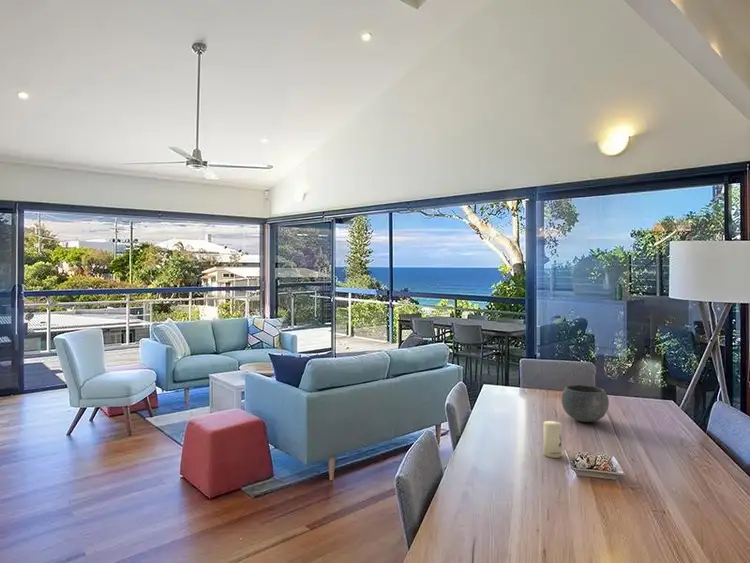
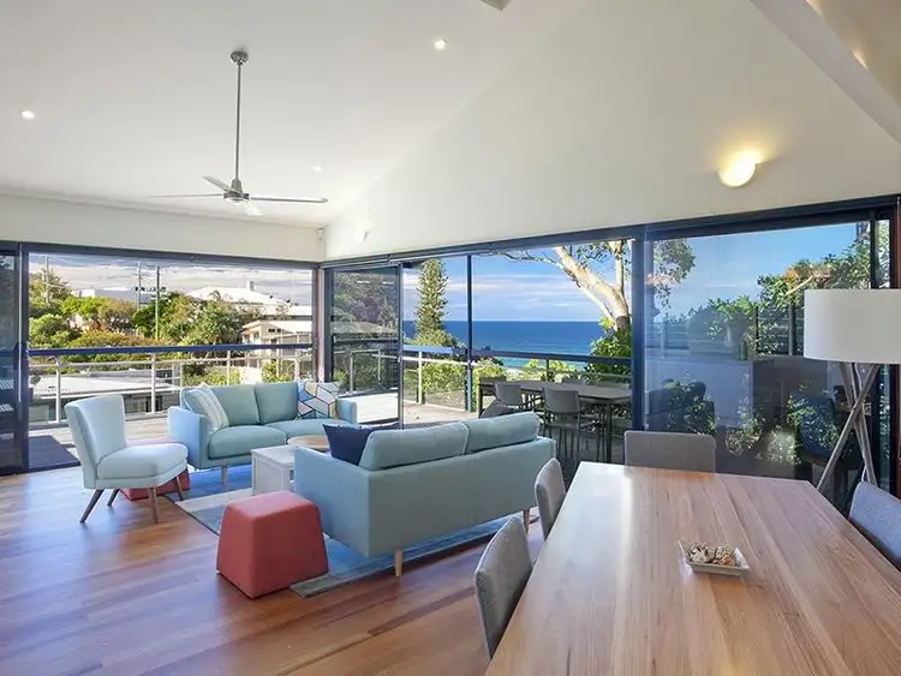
- candle (552, 439)
- bowl (584, 404)
